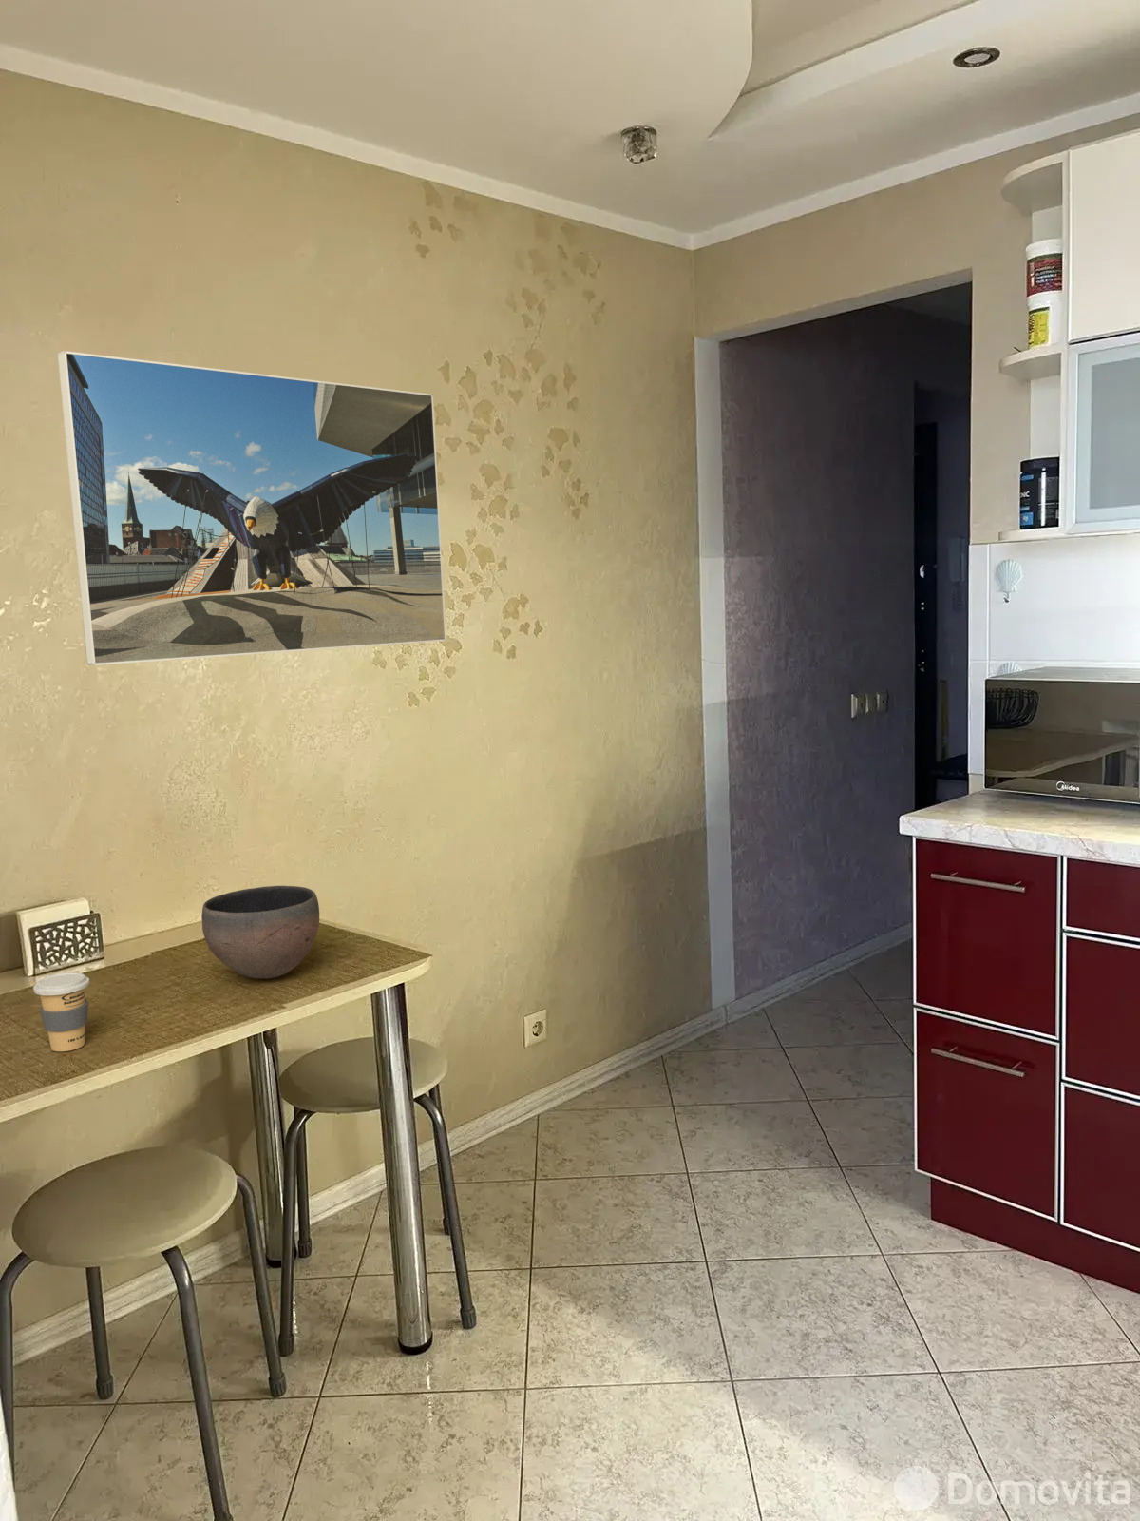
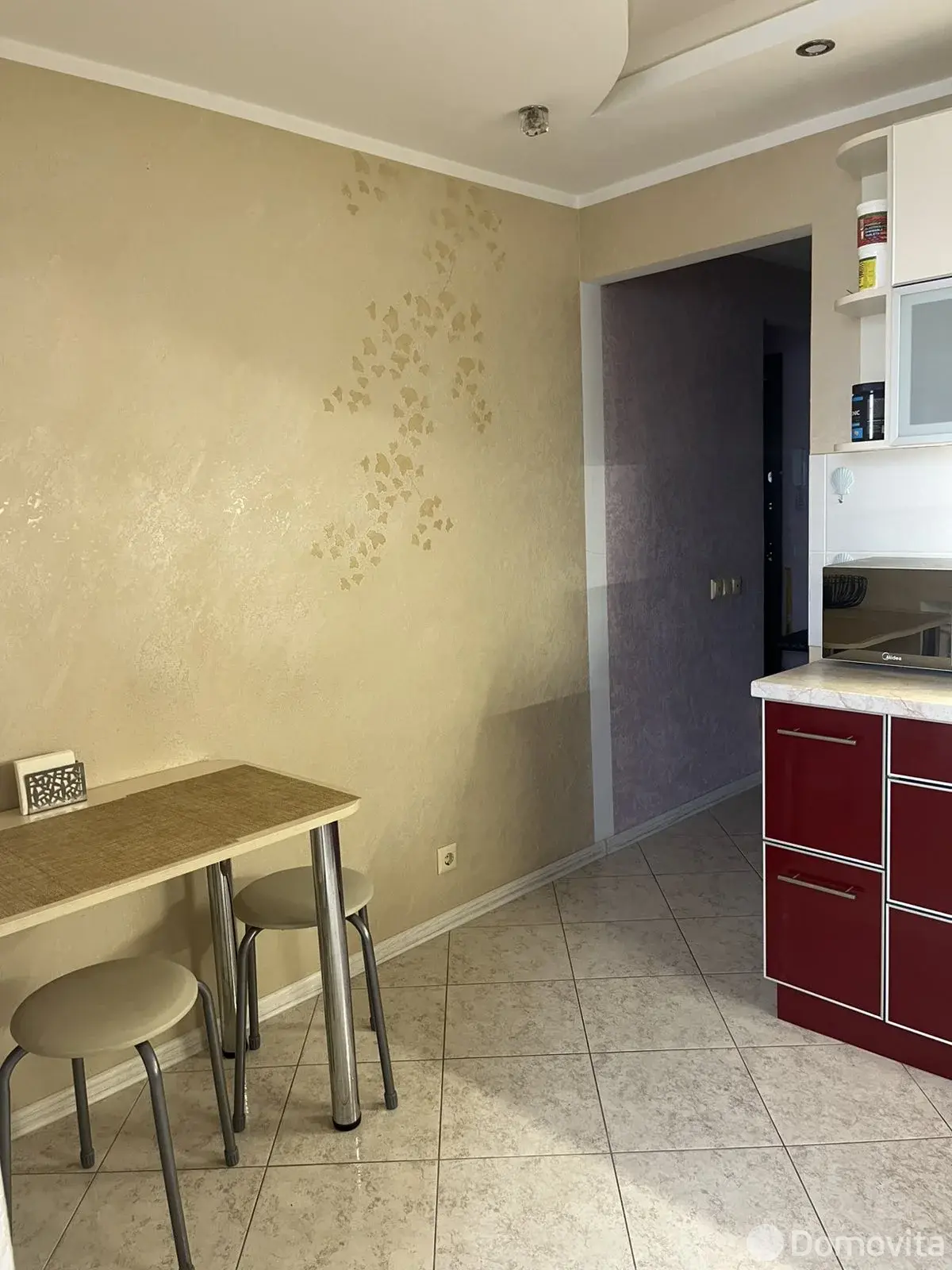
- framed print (278, 515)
- bowl (263, 938)
- coffee cup (63, 1012)
